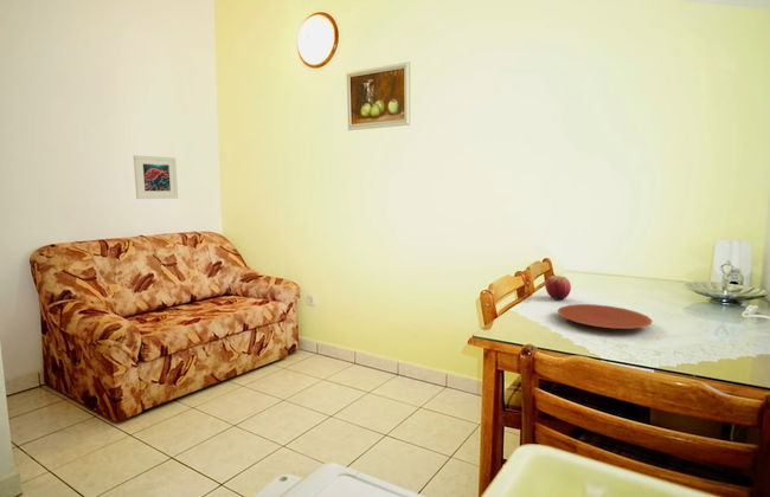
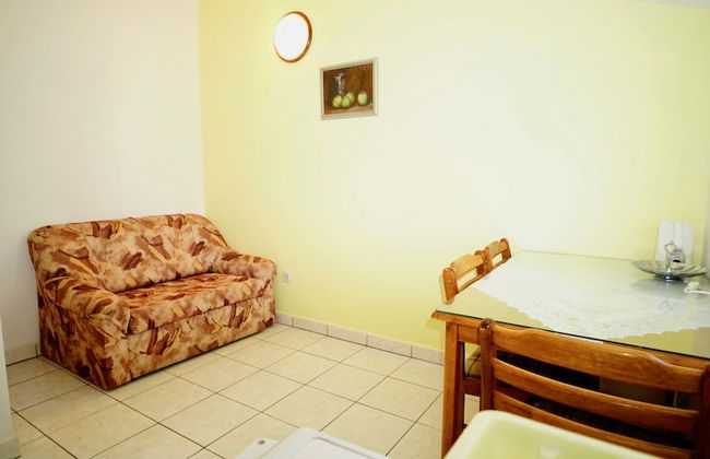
- plate (602, 318)
- apple (558, 285)
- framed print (156, 178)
